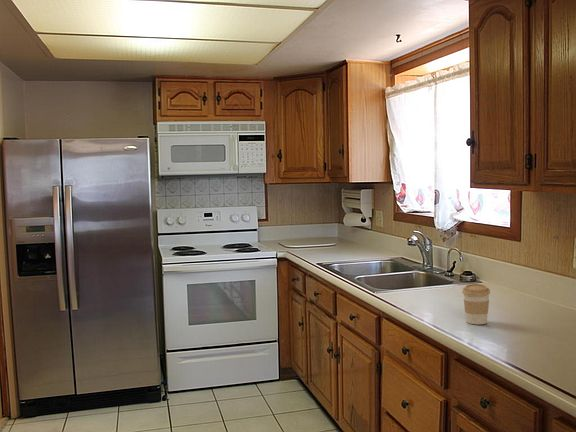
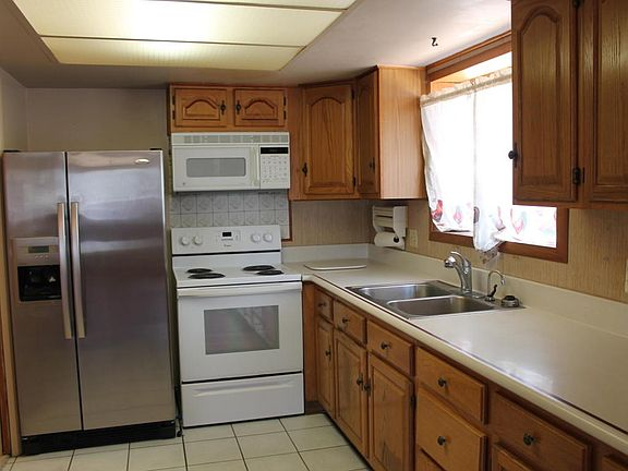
- coffee cup (476, 303)
